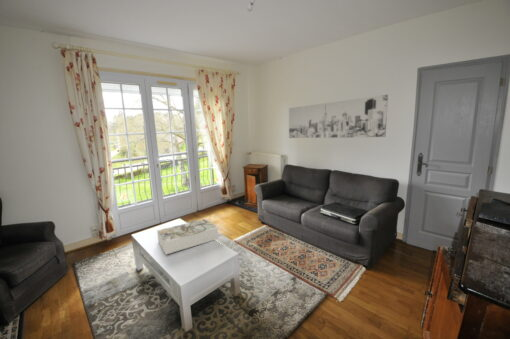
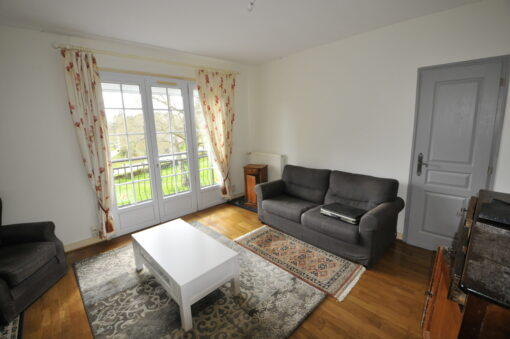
- wall art (329, 120)
- board game (188, 234)
